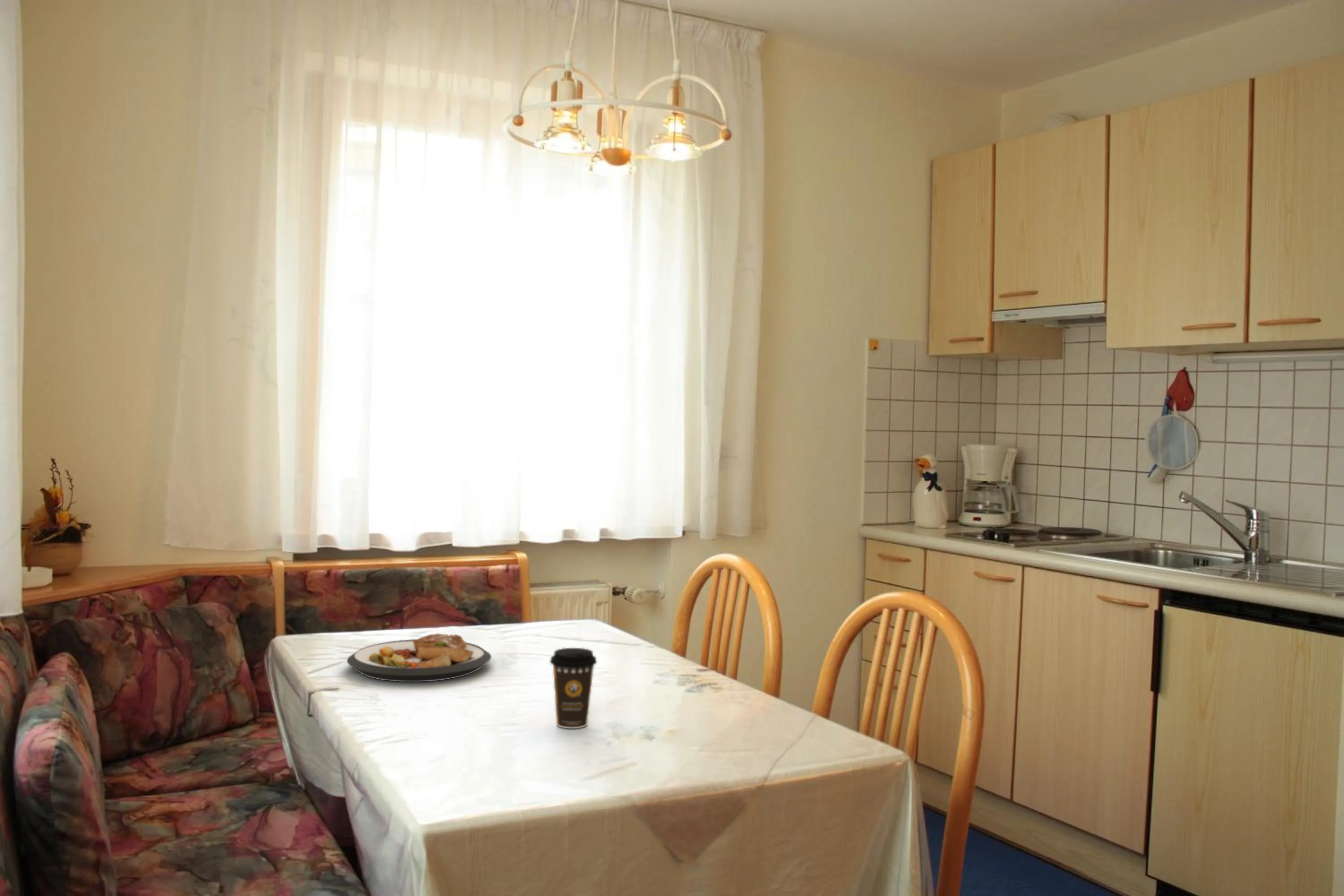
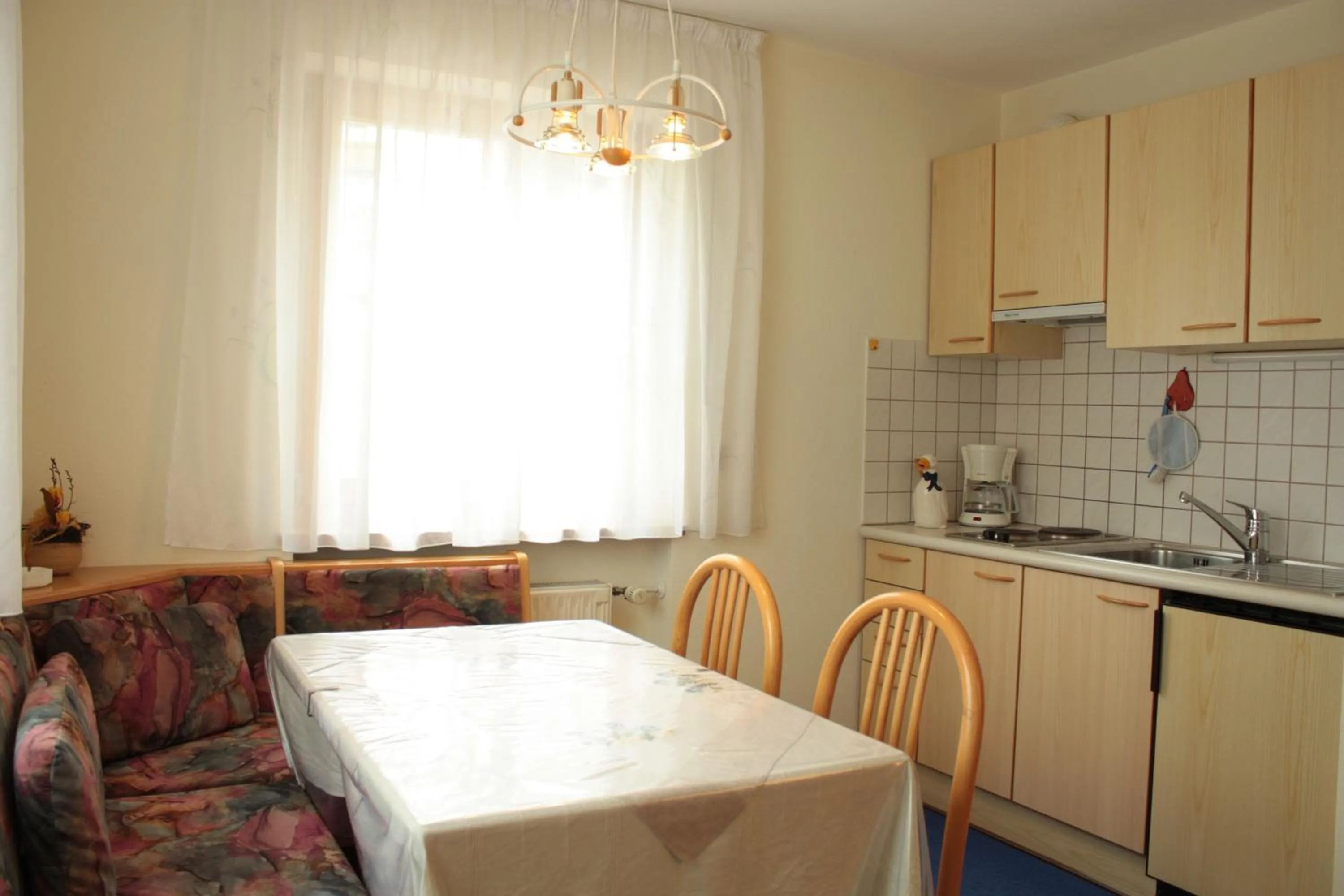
- coffee cup (573, 688)
- plate (420, 654)
